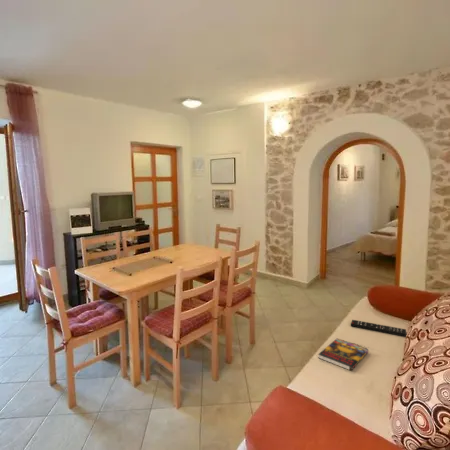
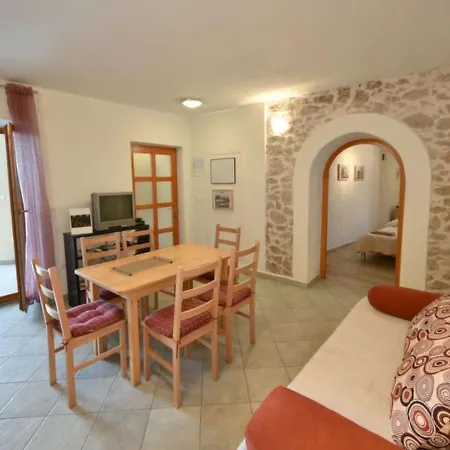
- remote control (377, 327)
- book (343, 353)
